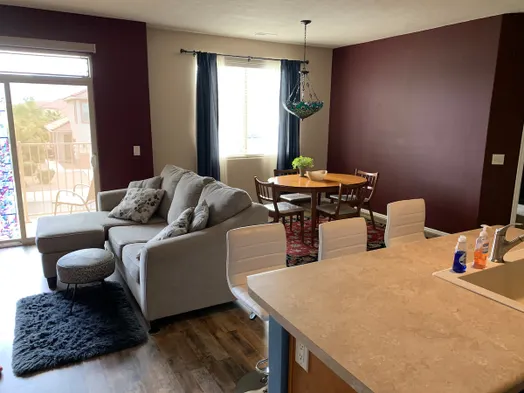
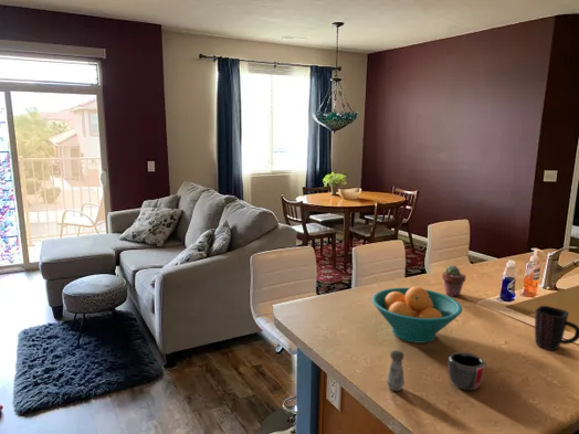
+ mug (555, 329)
+ salt shaker (396, 370)
+ fruit bowl (414, 310)
+ potted succulent (453, 279)
+ mug (467, 369)
